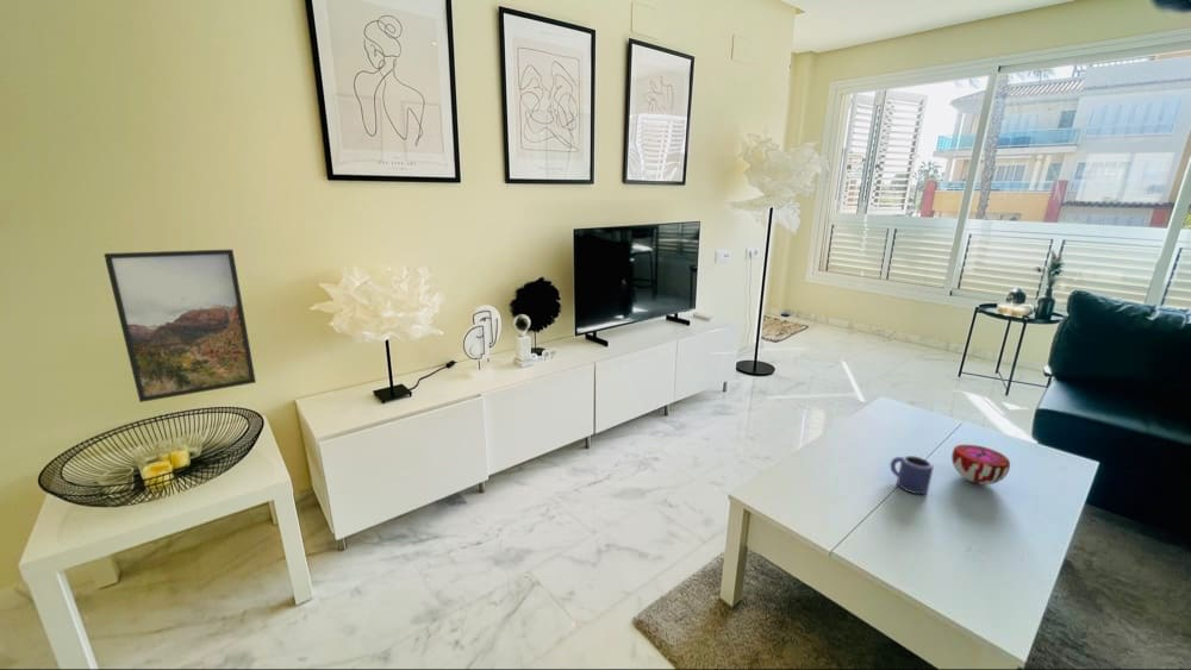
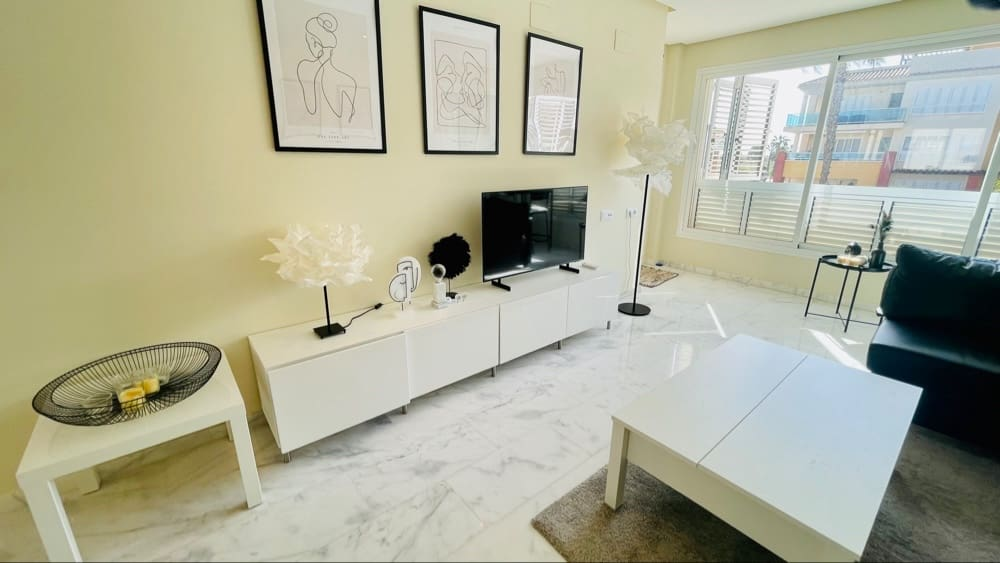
- mug (909, 471)
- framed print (187, 324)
- decorative bowl (978, 467)
